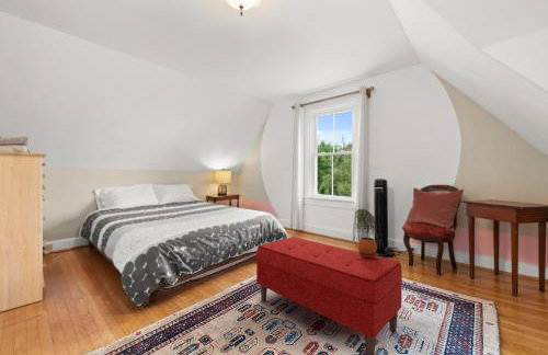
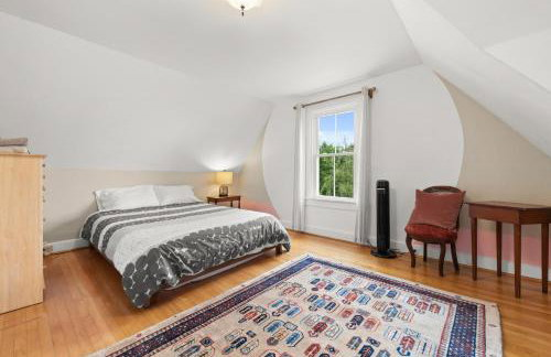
- bench (321, 283)
- potted plant (366, 232)
